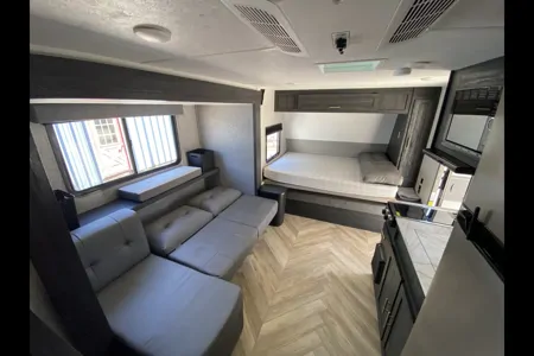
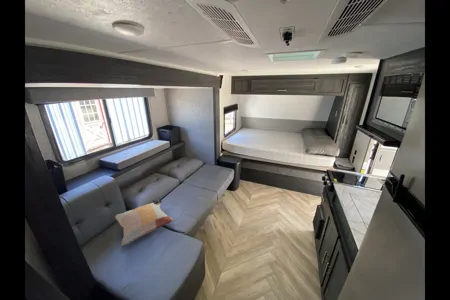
+ decorative pillow (143, 218)
